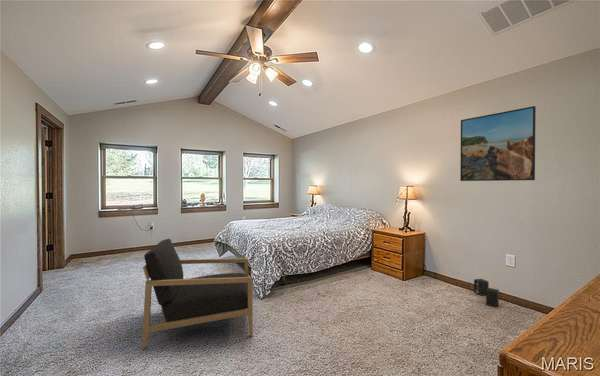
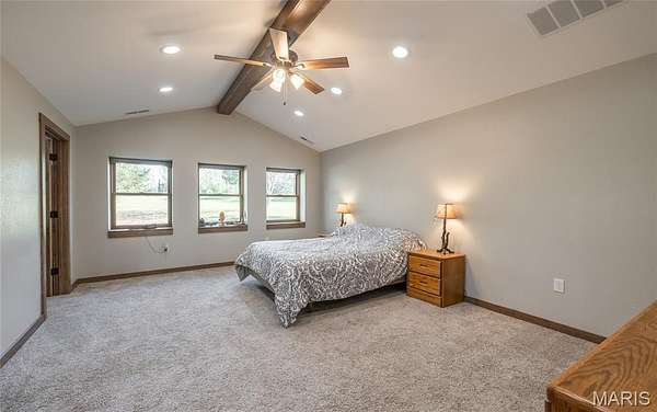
- armchair (203, 282)
- speaker (486, 291)
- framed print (494, 147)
